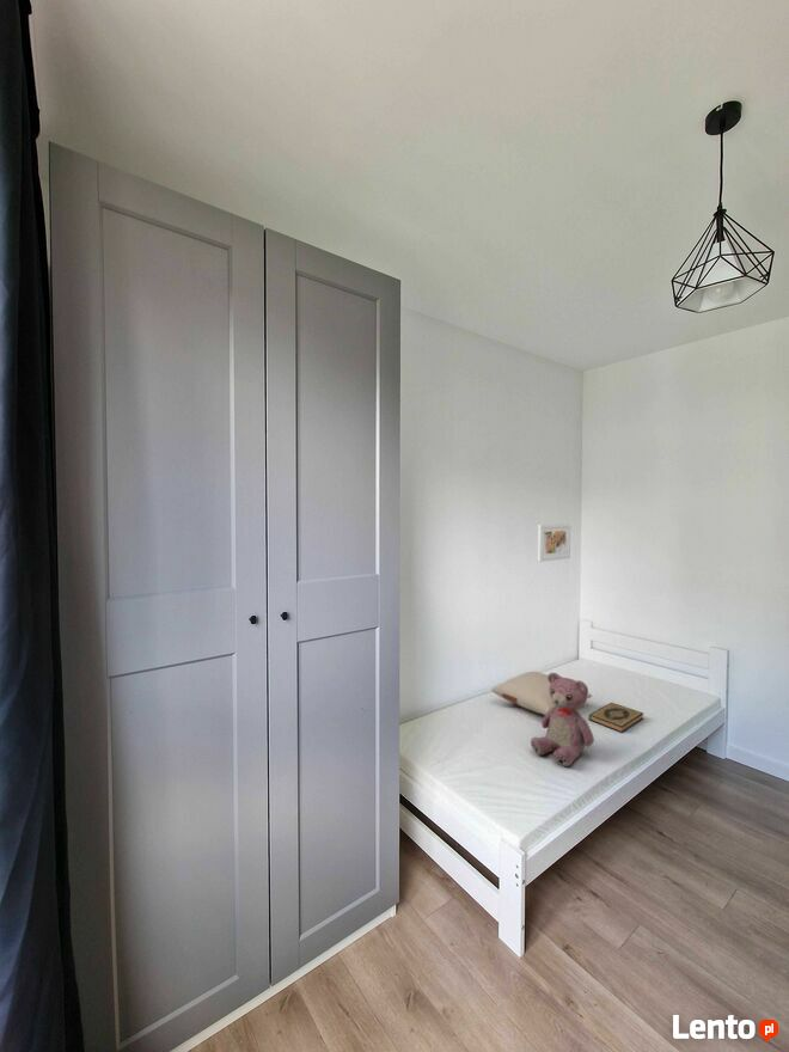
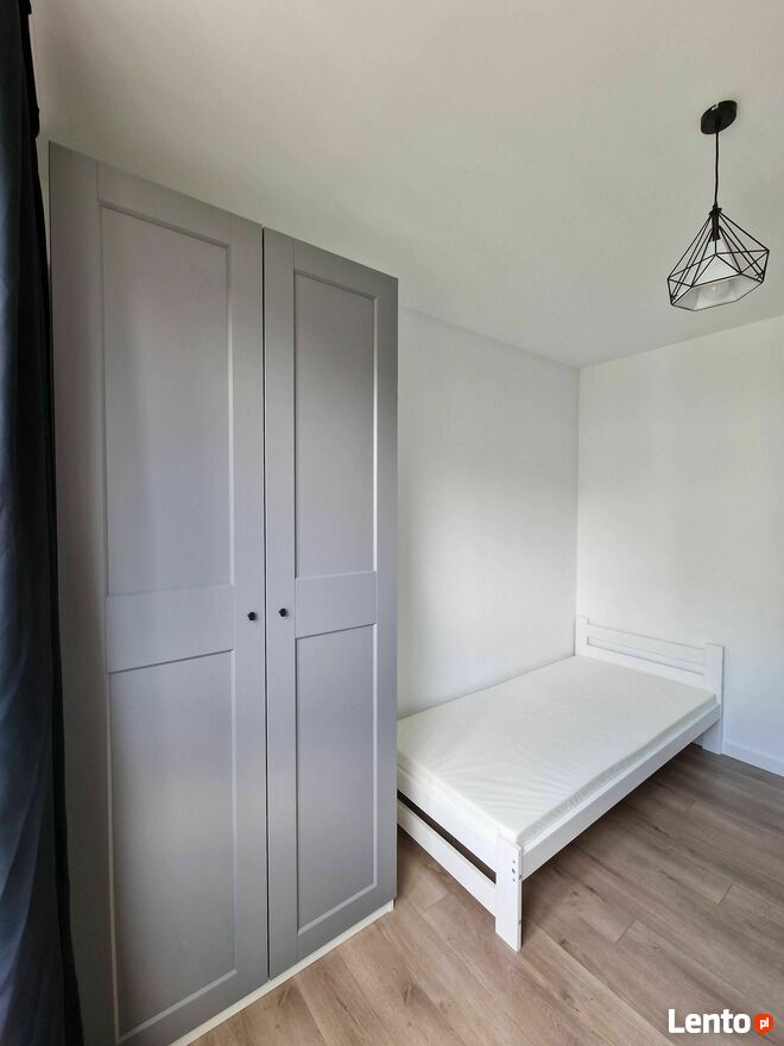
- pillow (540, 692)
- hardback book (616, 716)
- teddy bear (561, 716)
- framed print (553, 542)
